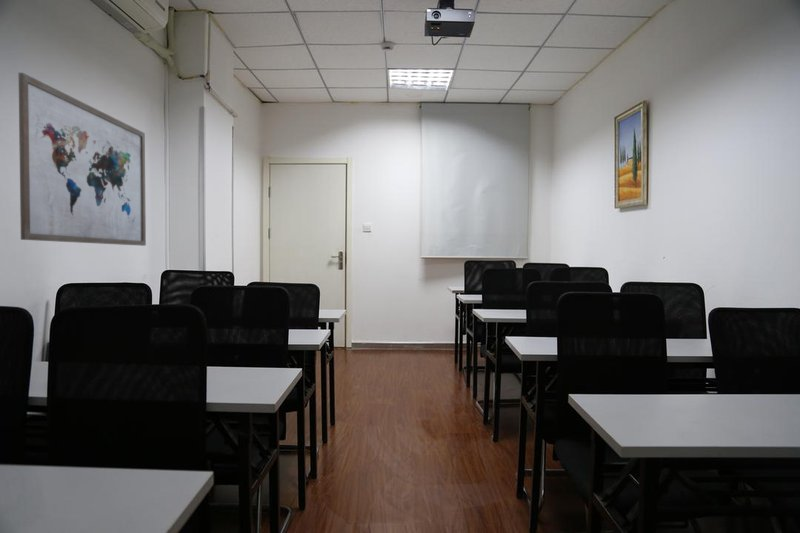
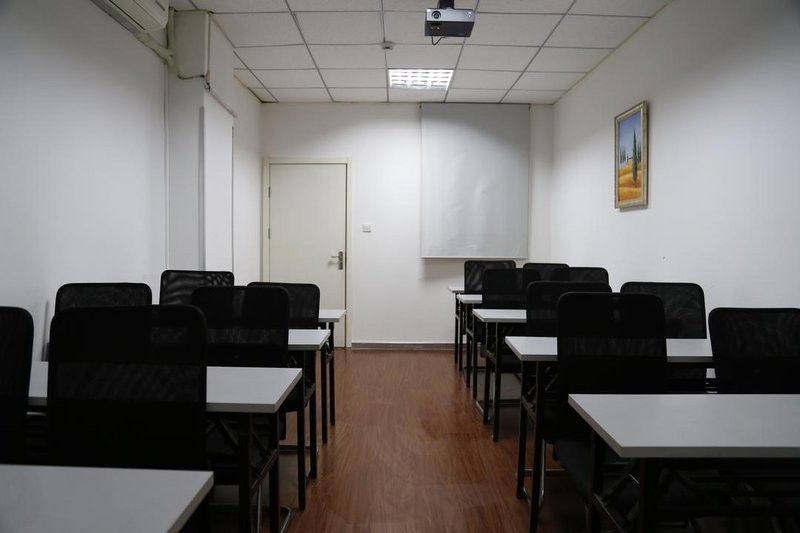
- wall art (94, 176)
